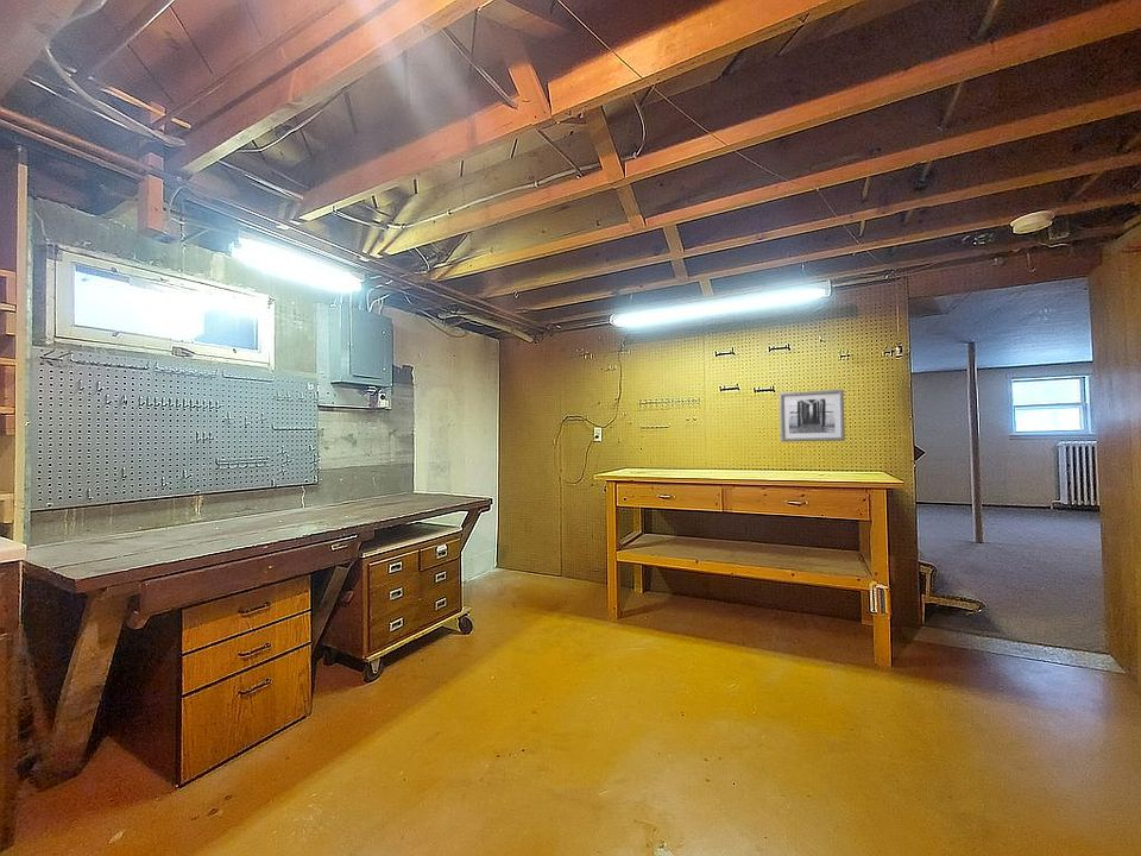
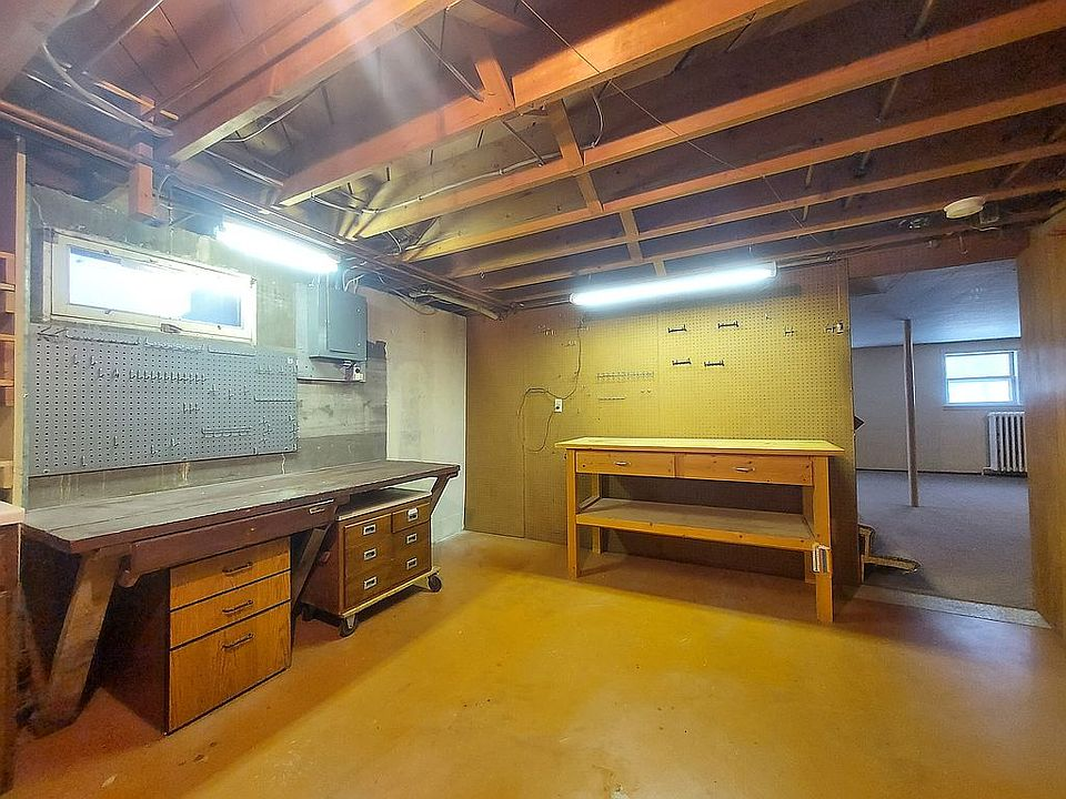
- wall art (811, 416)
